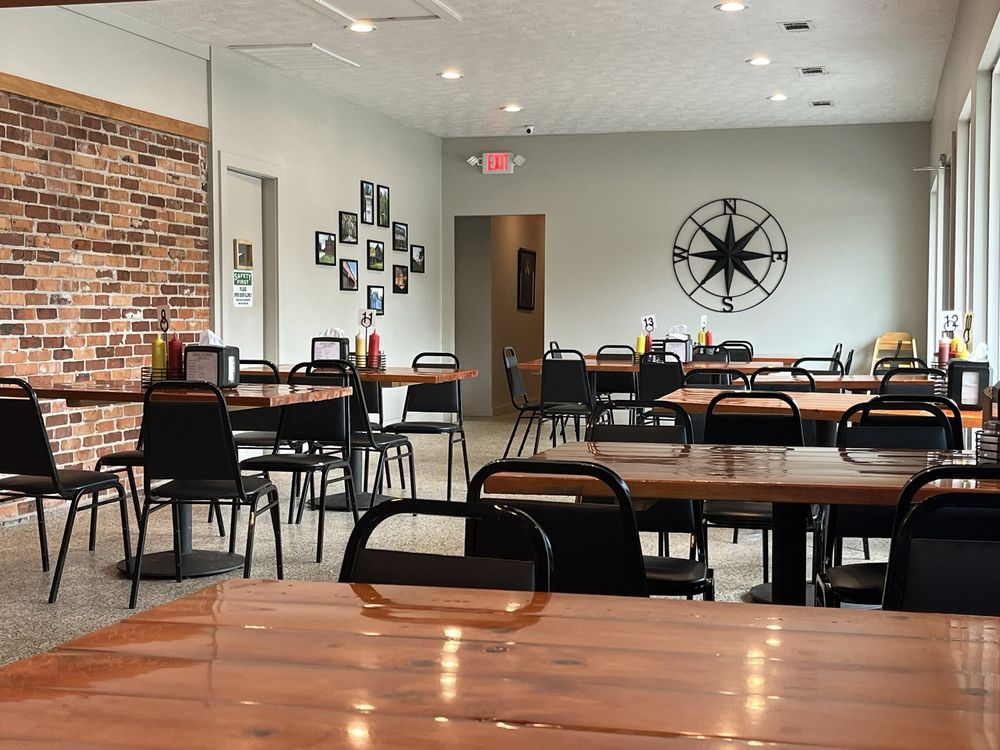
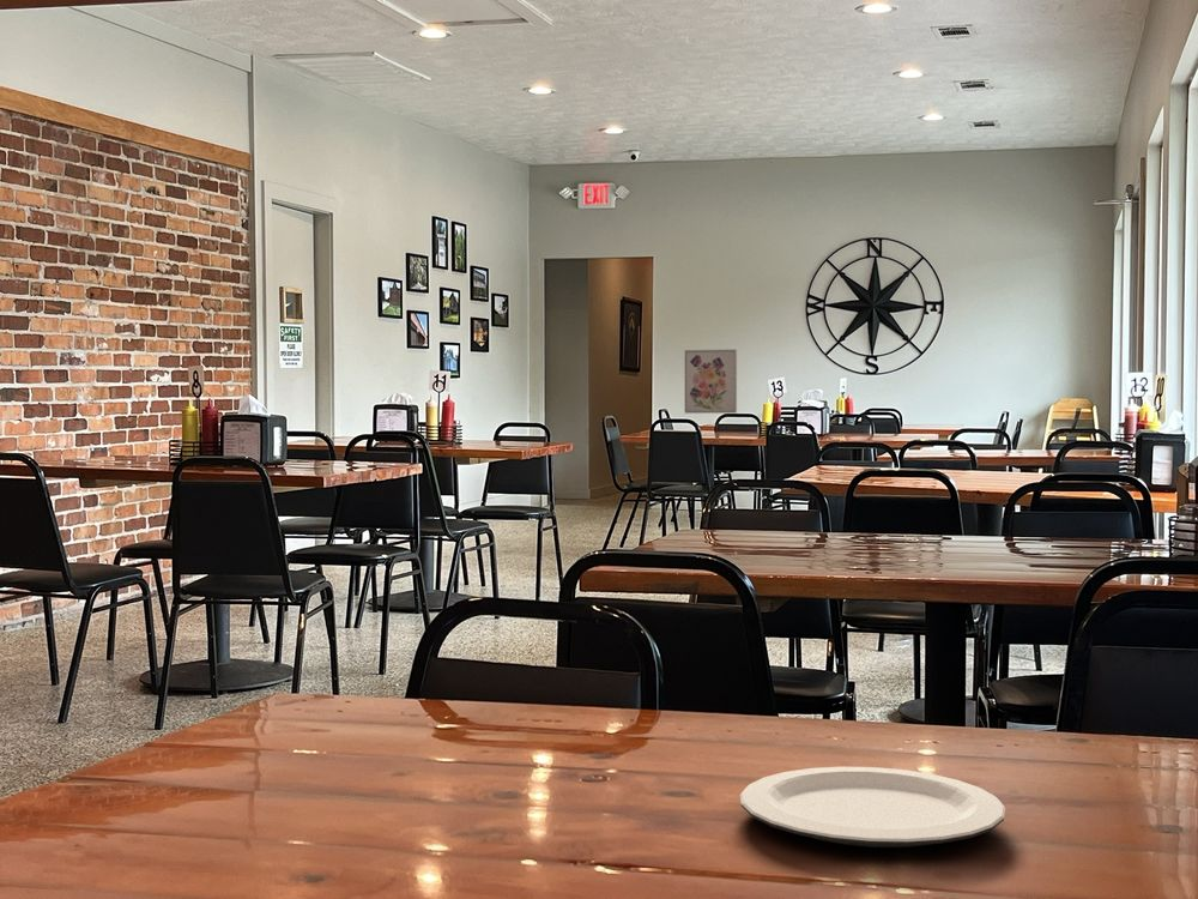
+ plate (870, 808)
+ wall art (710, 381)
